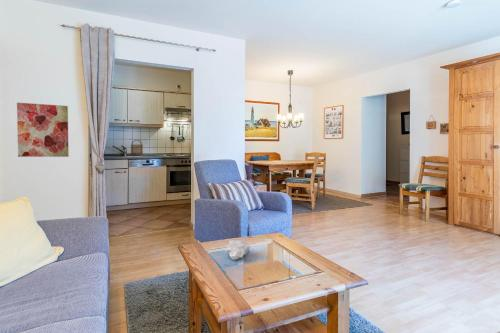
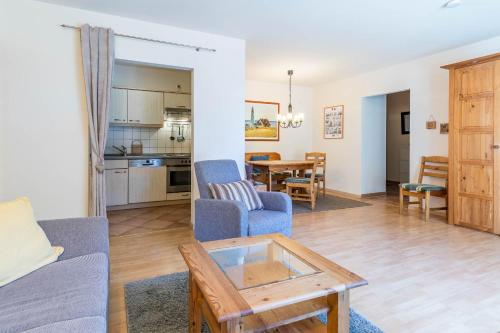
- wall art (43, 130)
- bowl (237, 248)
